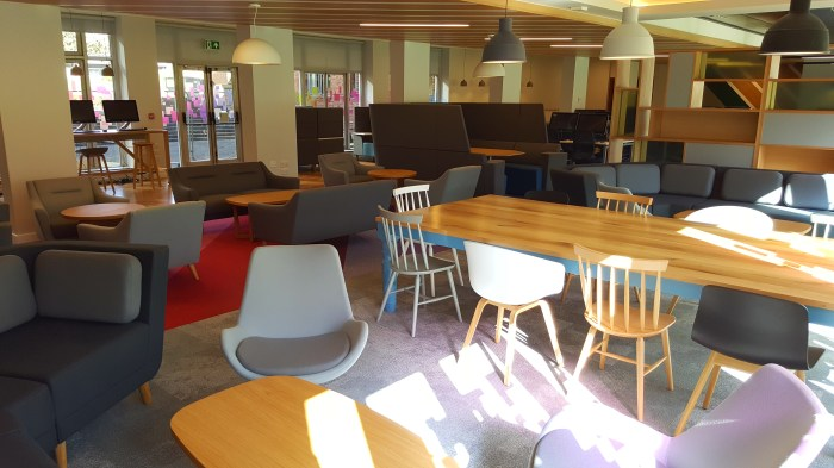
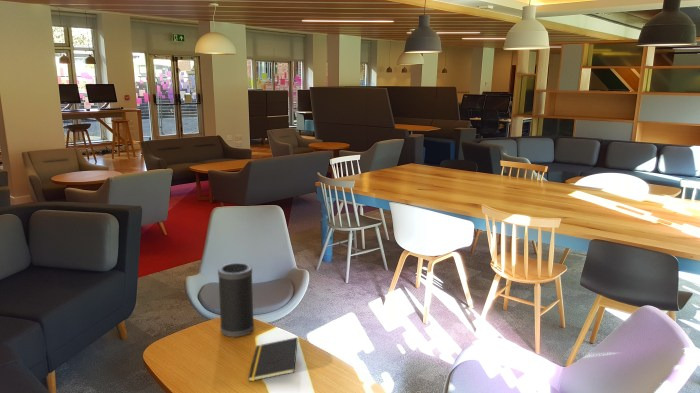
+ notepad (274, 358)
+ speaker (236, 299)
